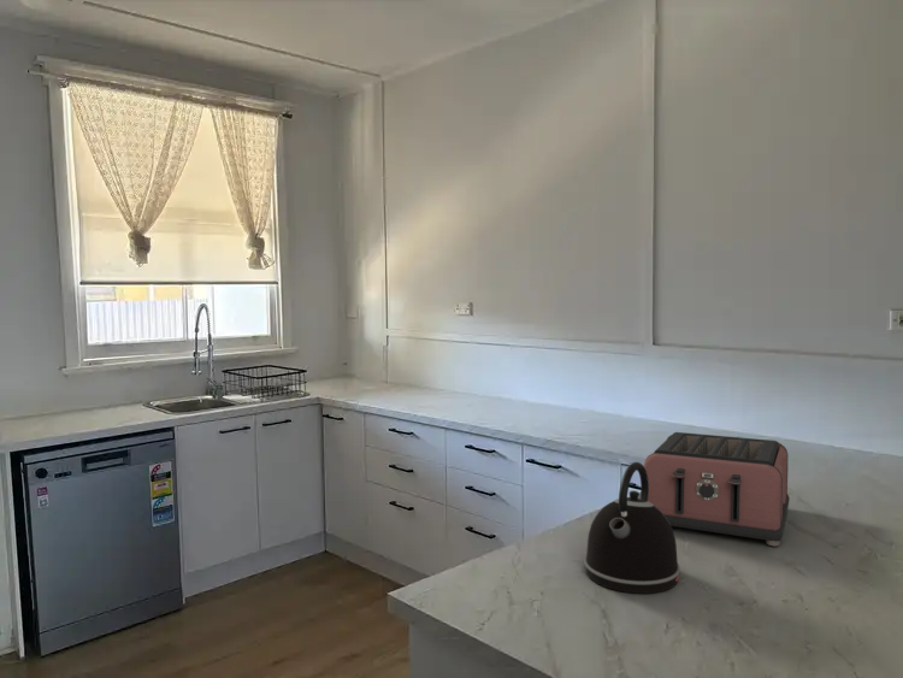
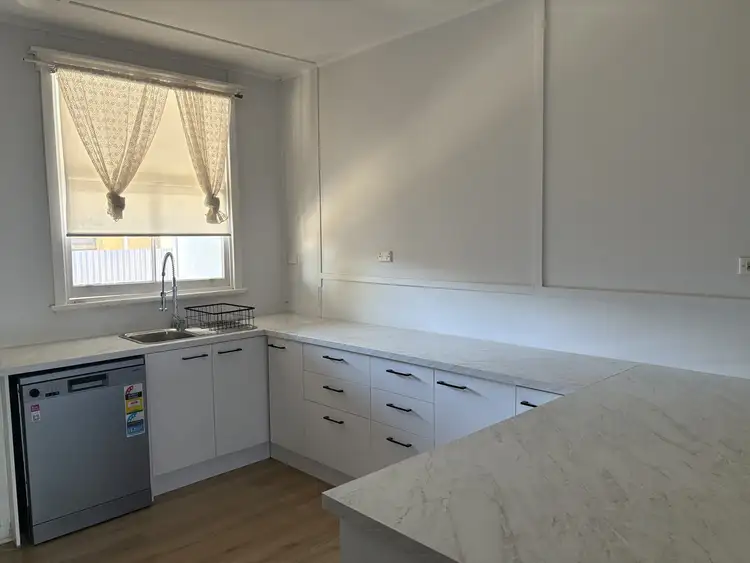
- kettle (631, 519)
- toaster (716, 482)
